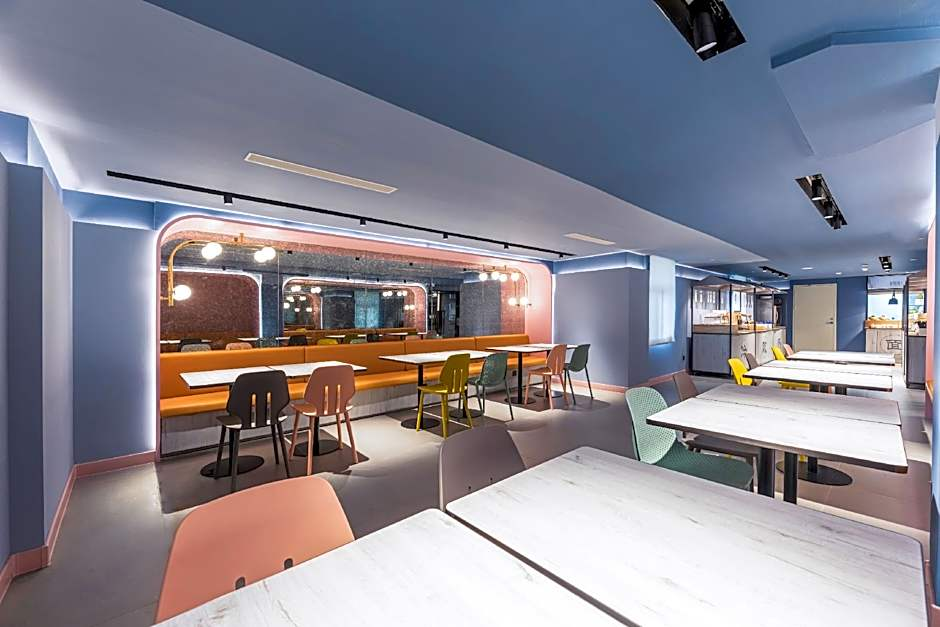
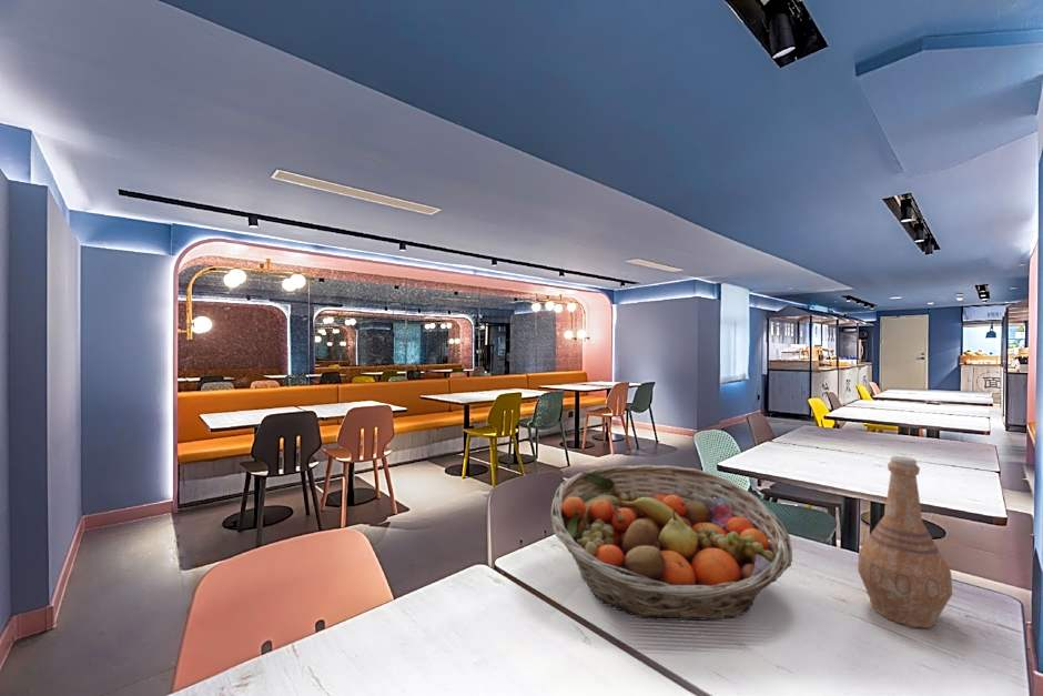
+ fruit basket (662, 533)
+ vase (902, 535)
